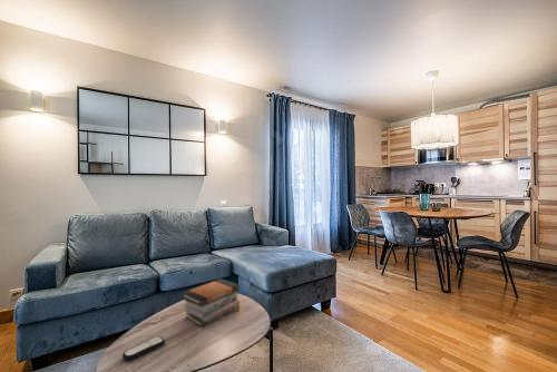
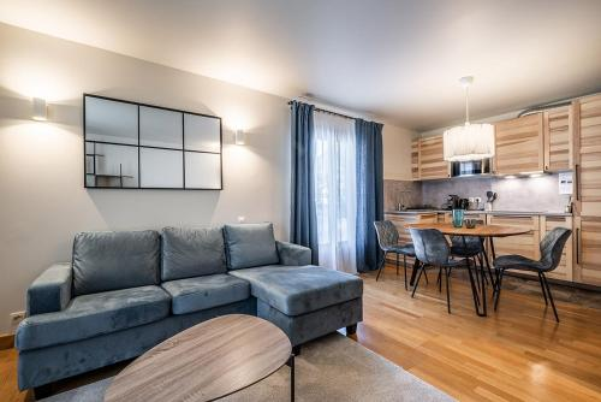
- remote control (144, 347)
- book stack (212, 301)
